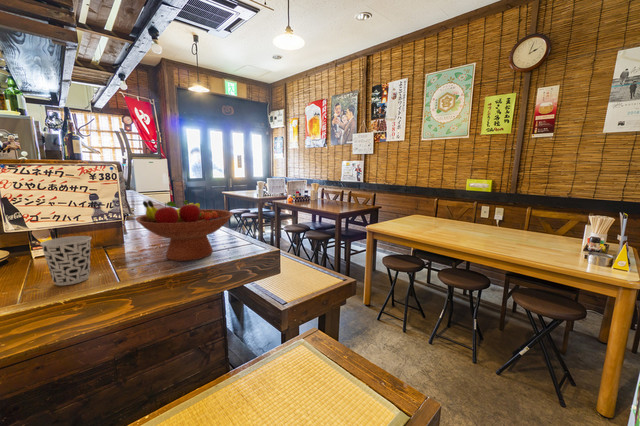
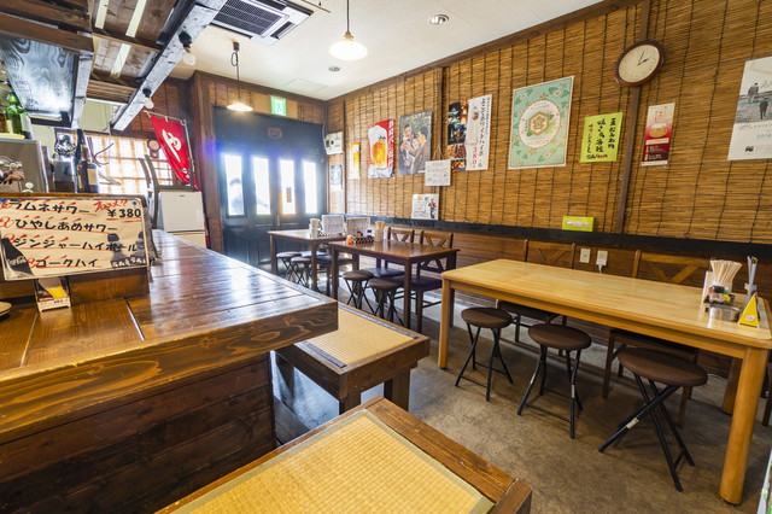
- fruit bowl (188, 227)
- cup (69, 260)
